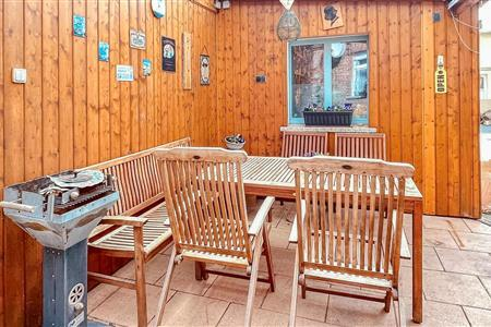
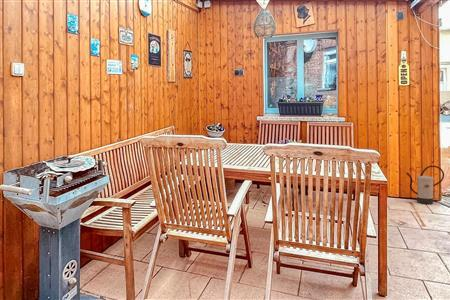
+ watering can (424, 183)
